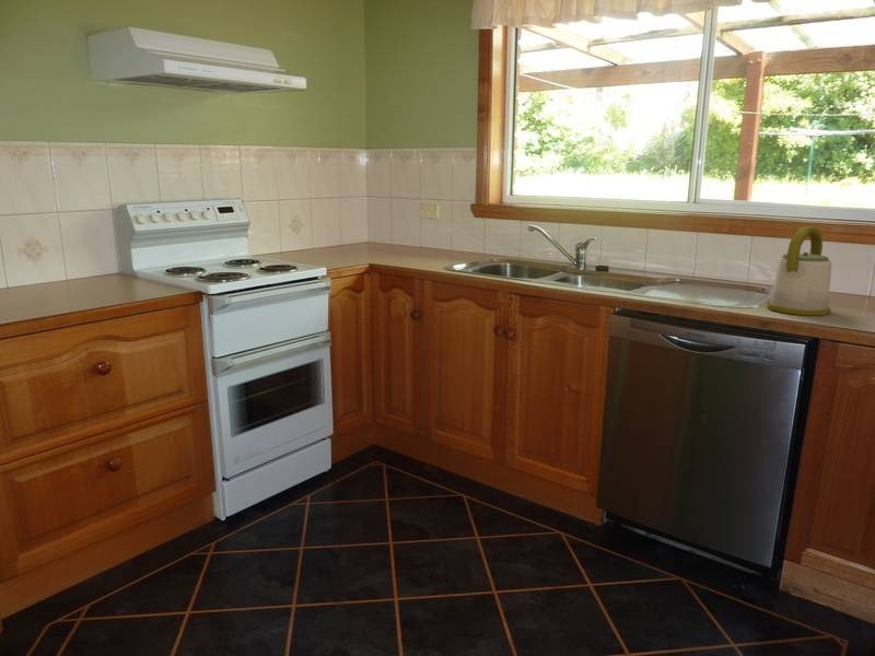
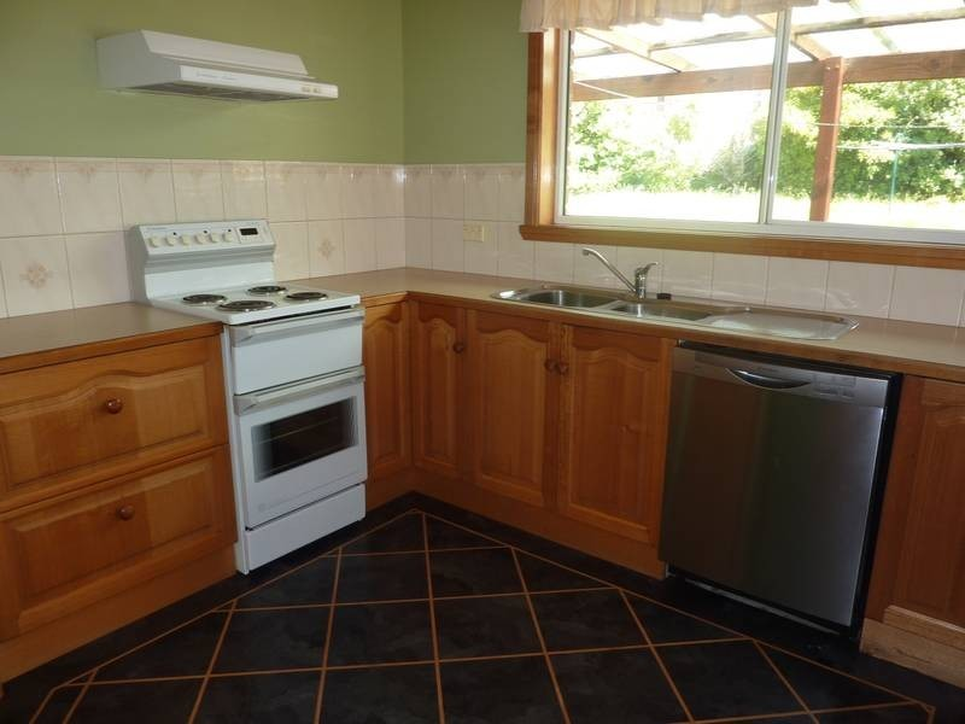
- kettle (805, 268)
